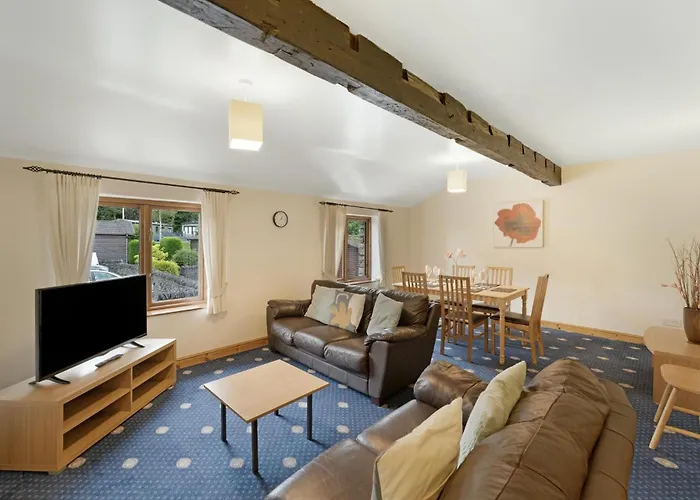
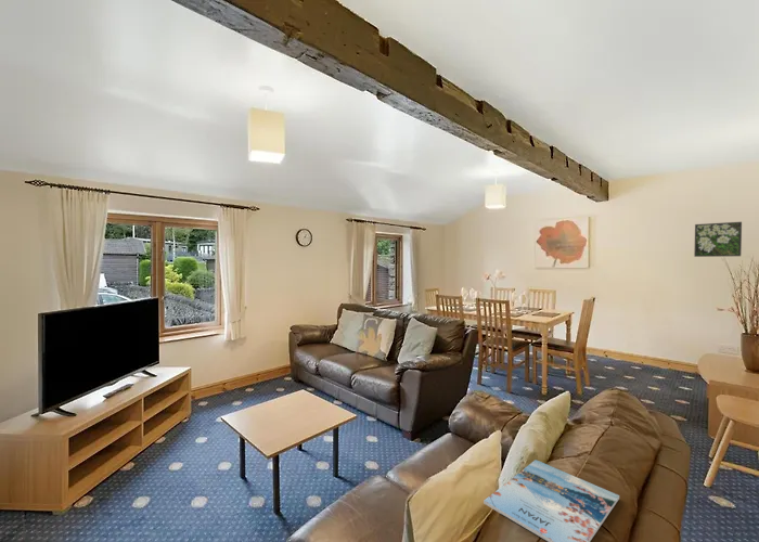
+ magazine (552, 499)
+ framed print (717, 240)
